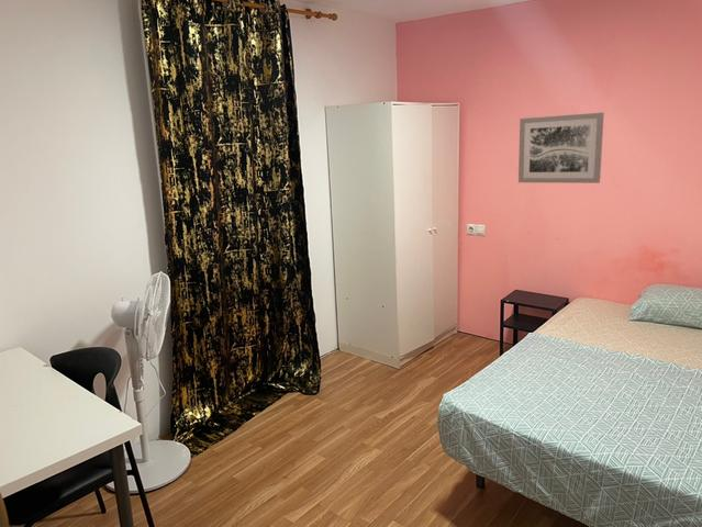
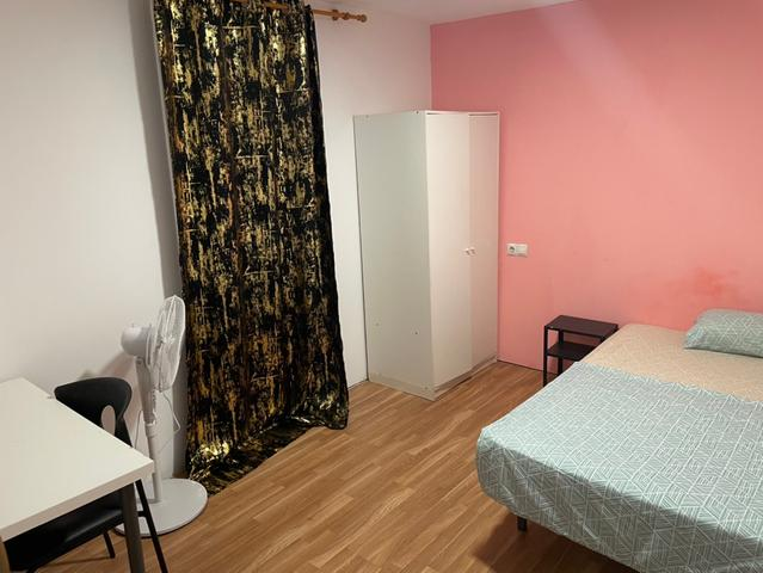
- wall art (558, 149)
